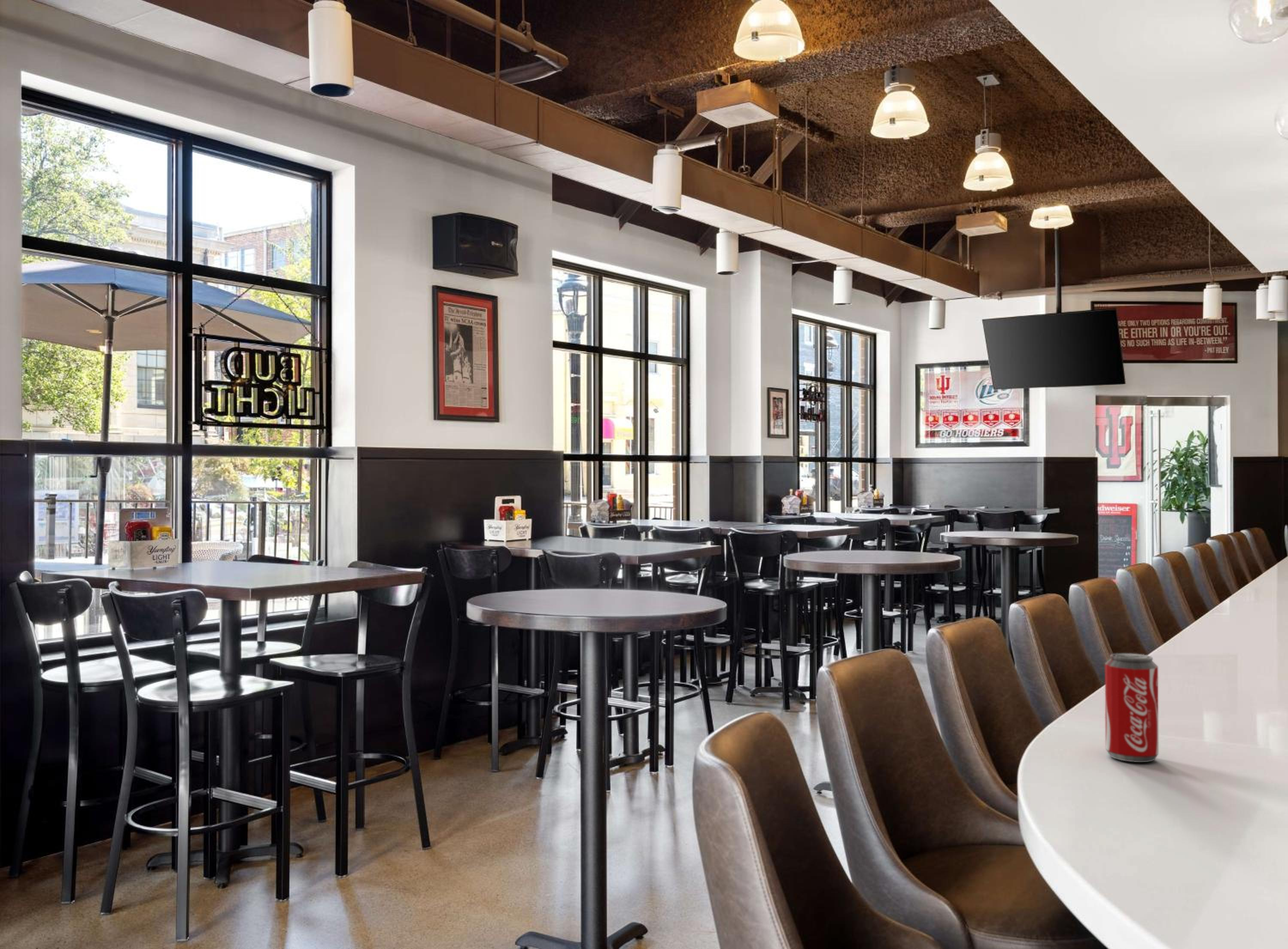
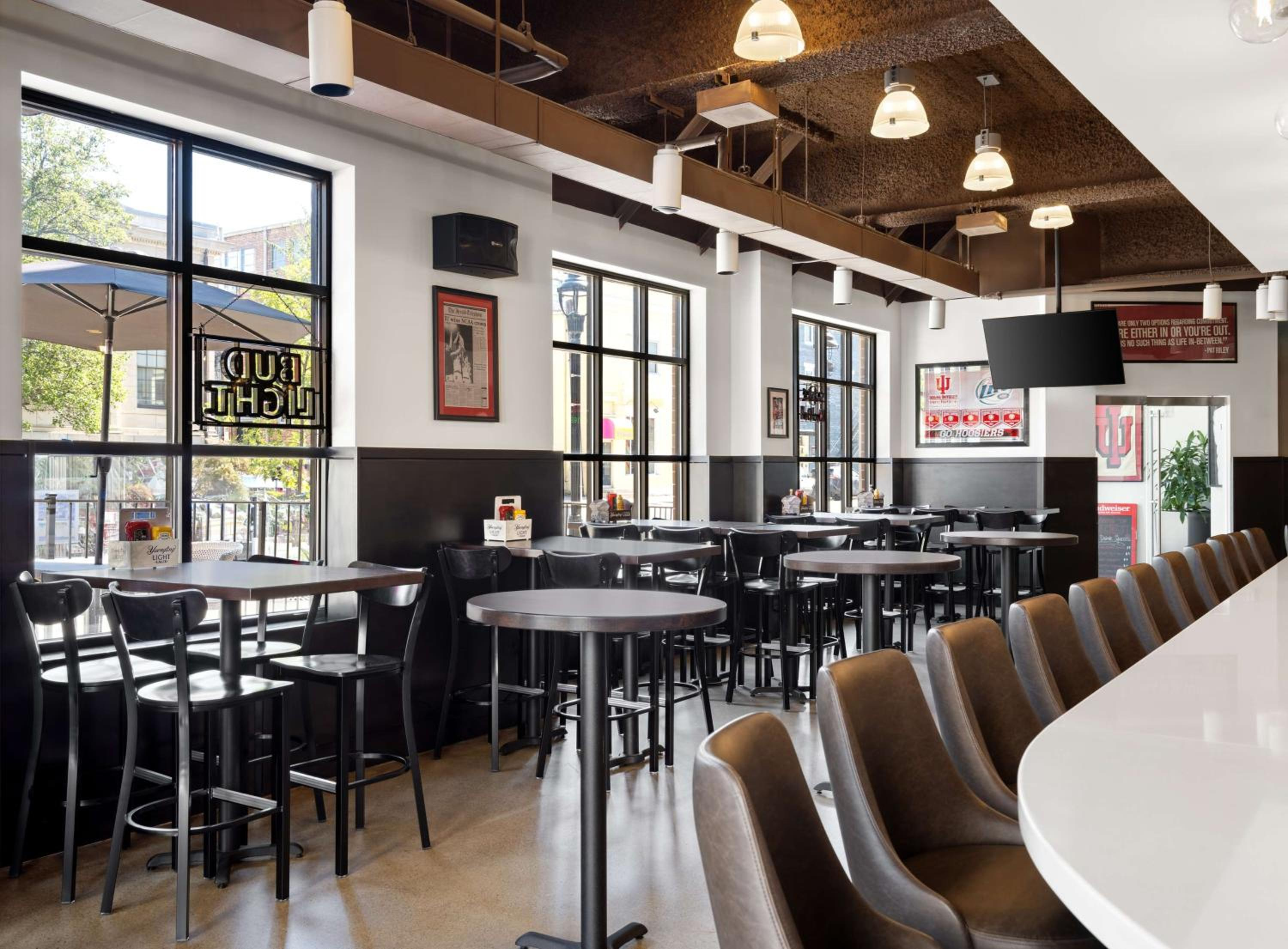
- beverage can (1131, 706)
